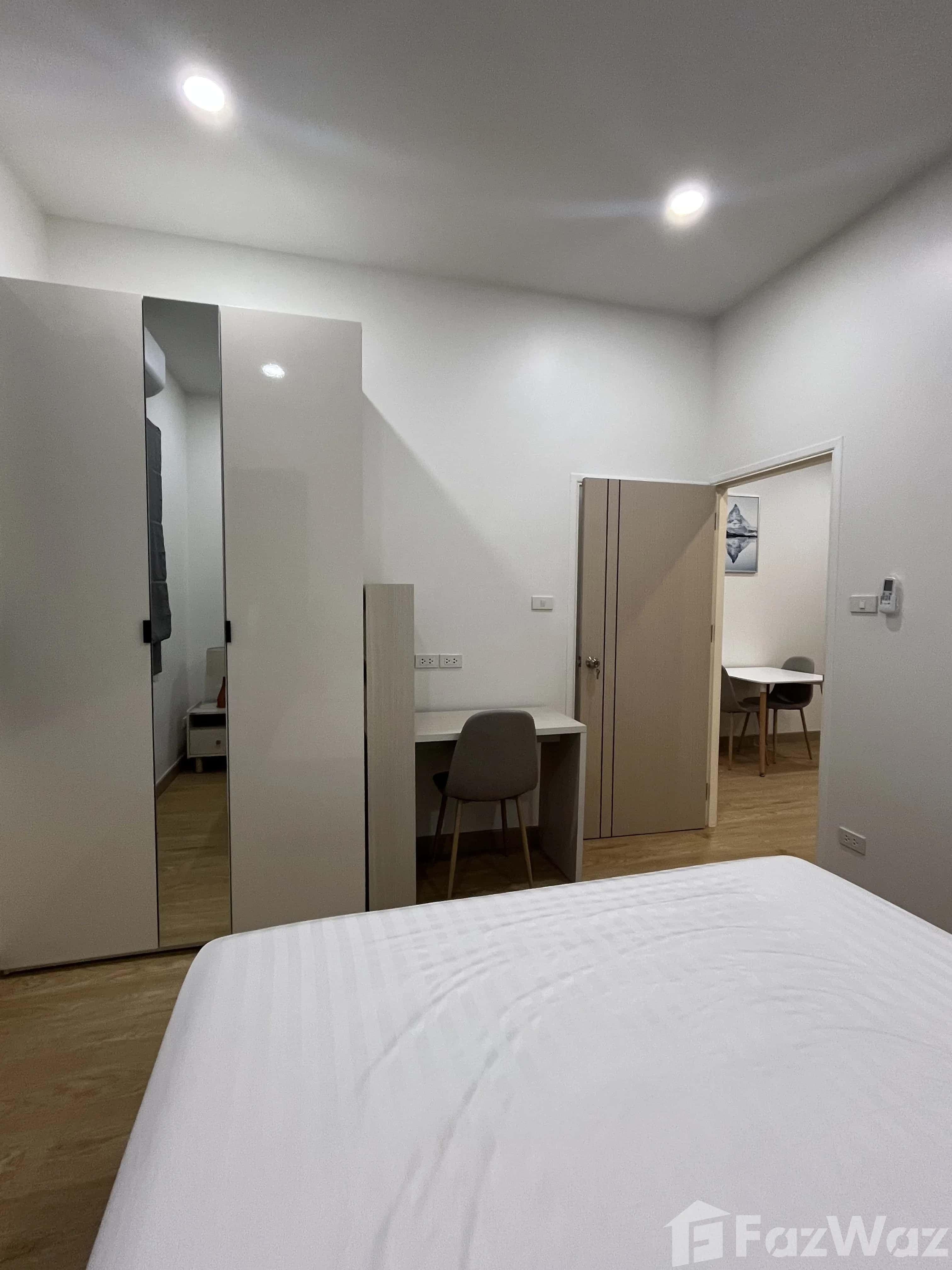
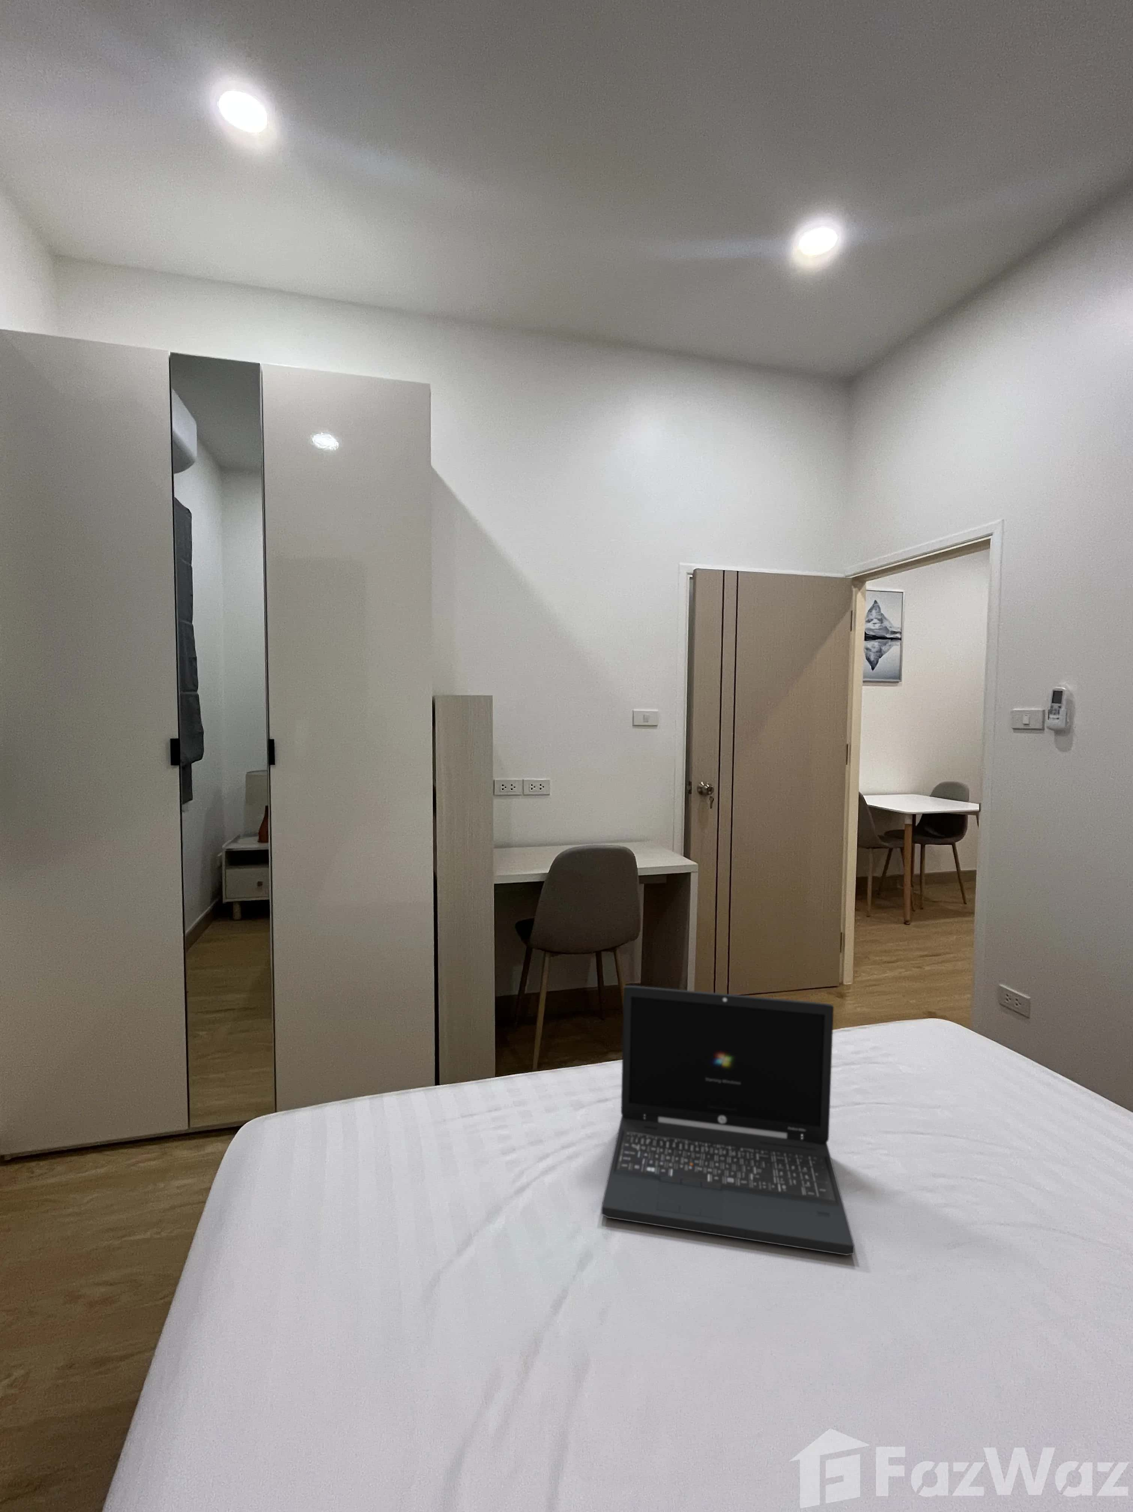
+ laptop (725, 1105)
